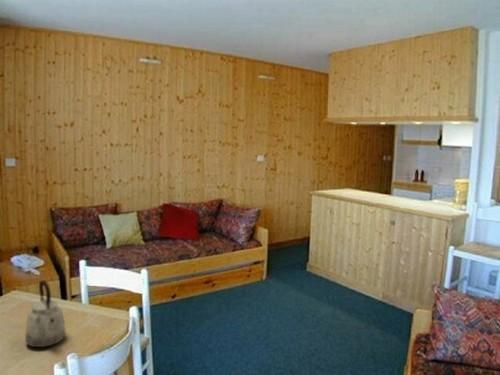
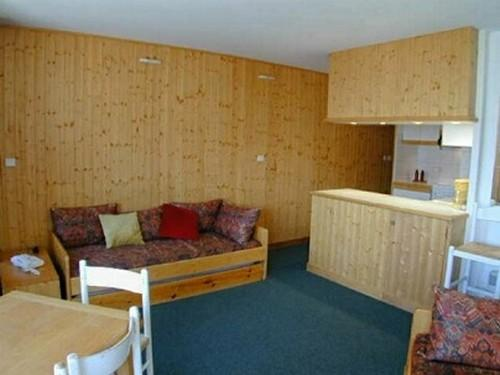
- kettle (46, 314)
